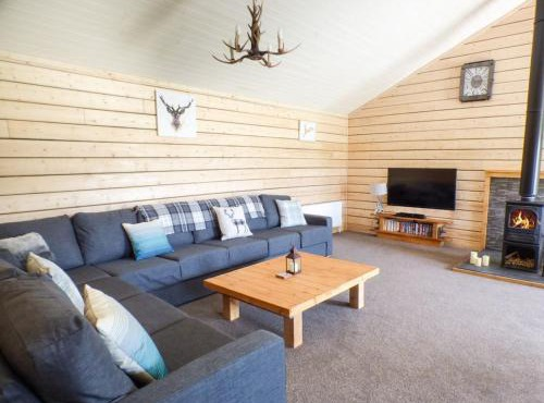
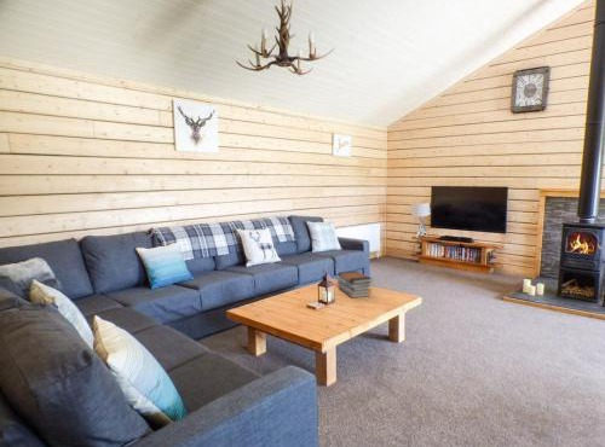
+ book stack (353, 283)
